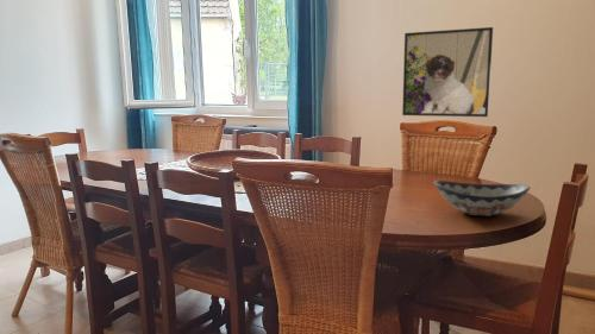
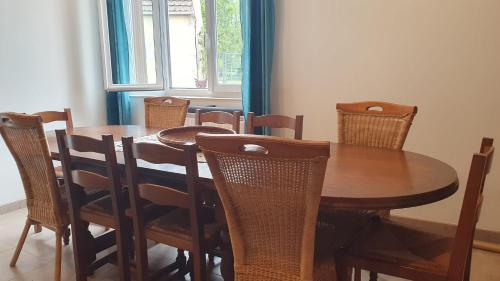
- decorative bowl (480, 198)
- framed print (445, 74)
